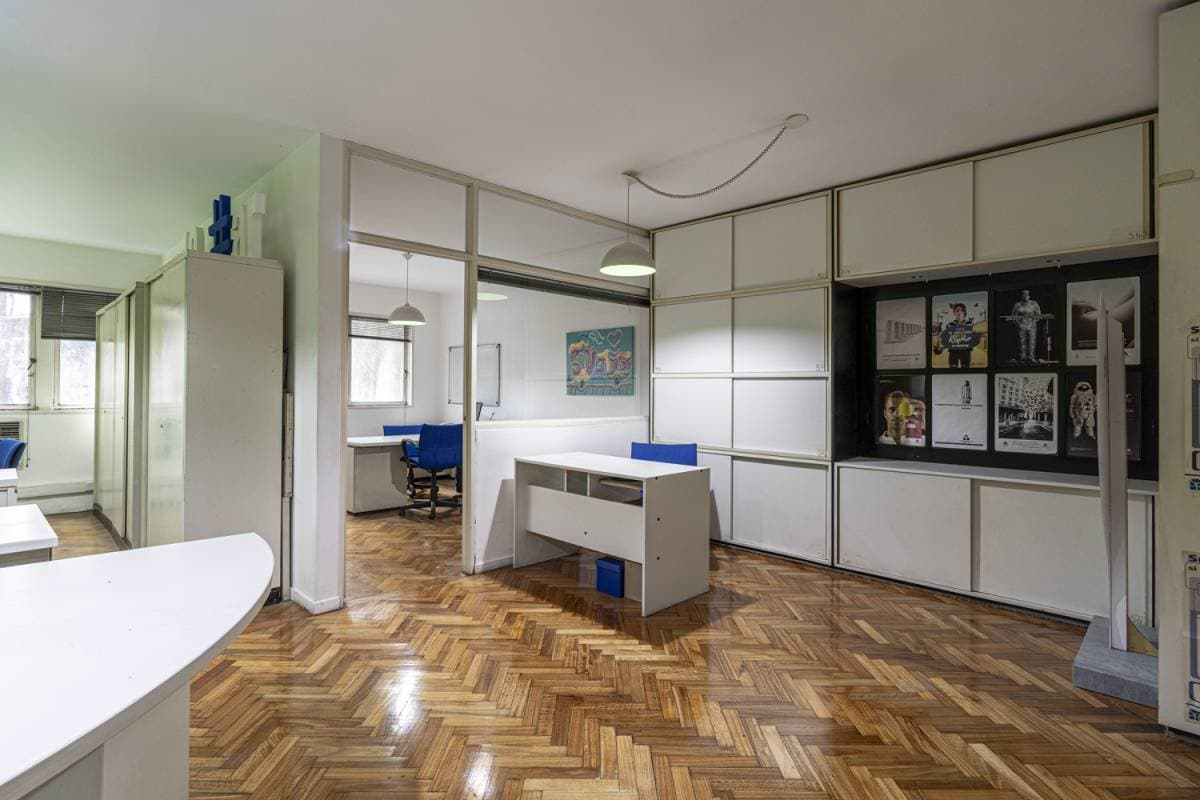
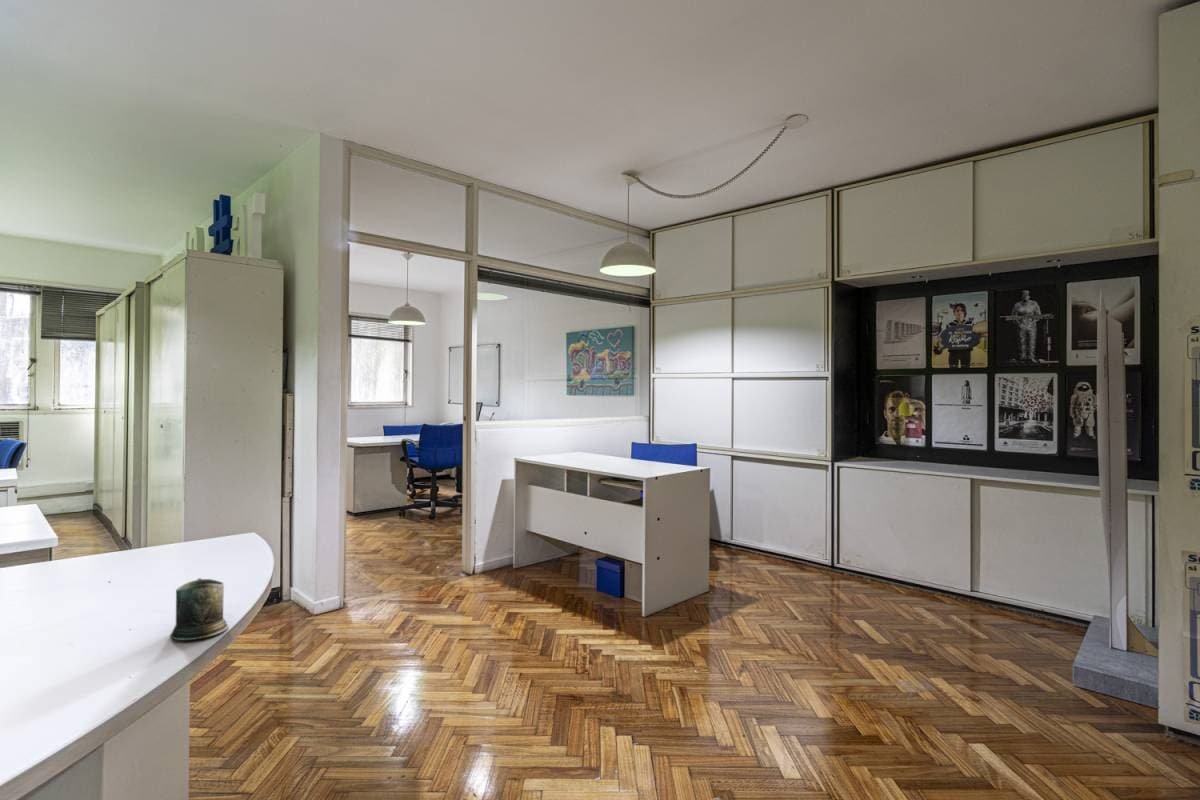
+ mug (199, 603)
